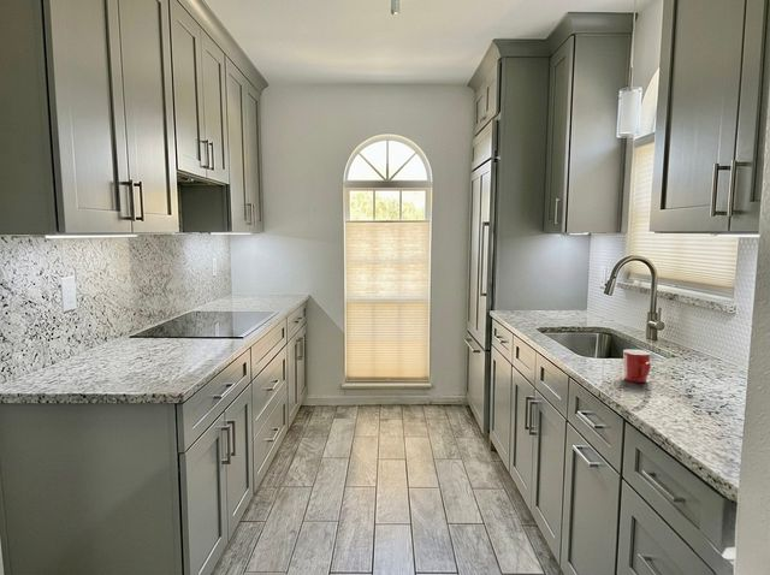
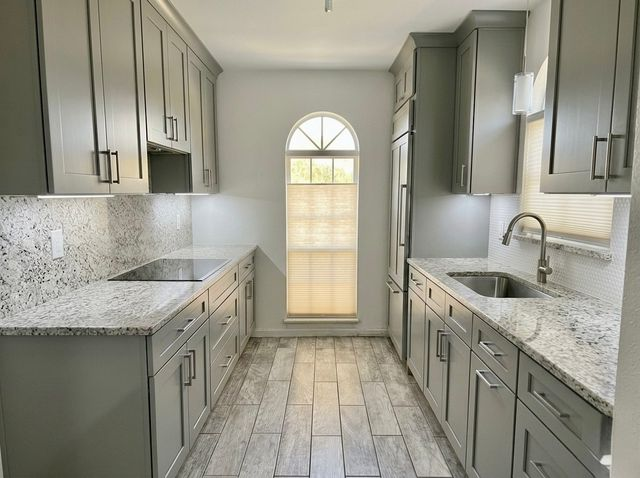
- mug (639, 367)
